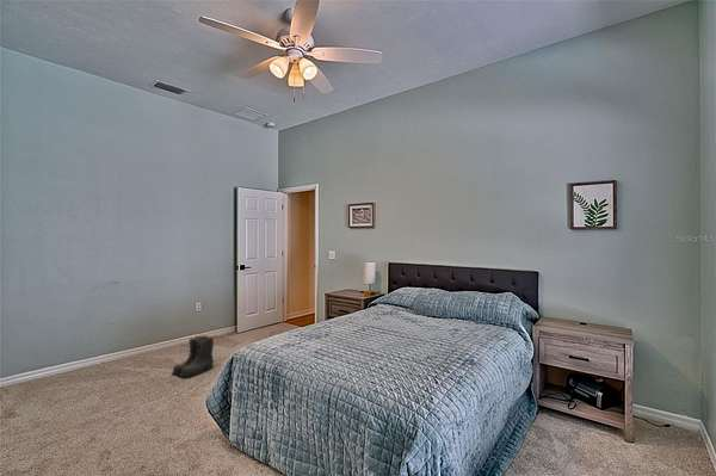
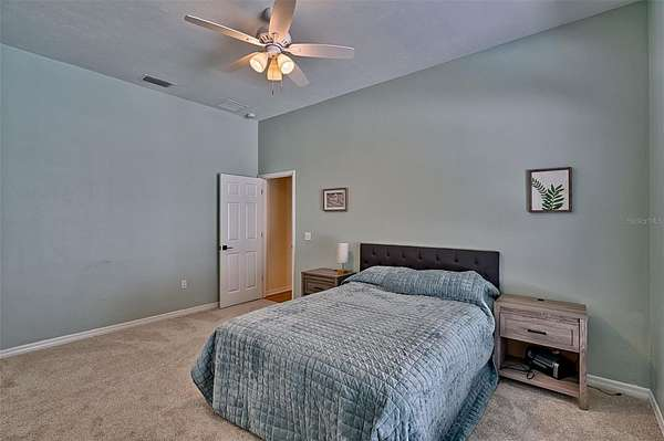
- boots (193, 354)
